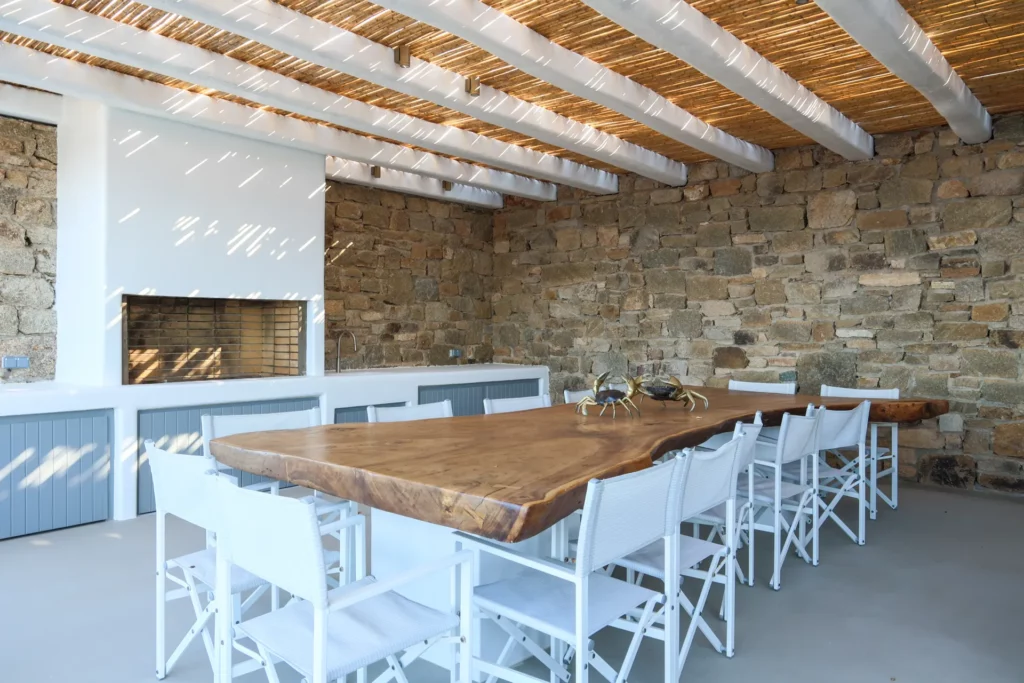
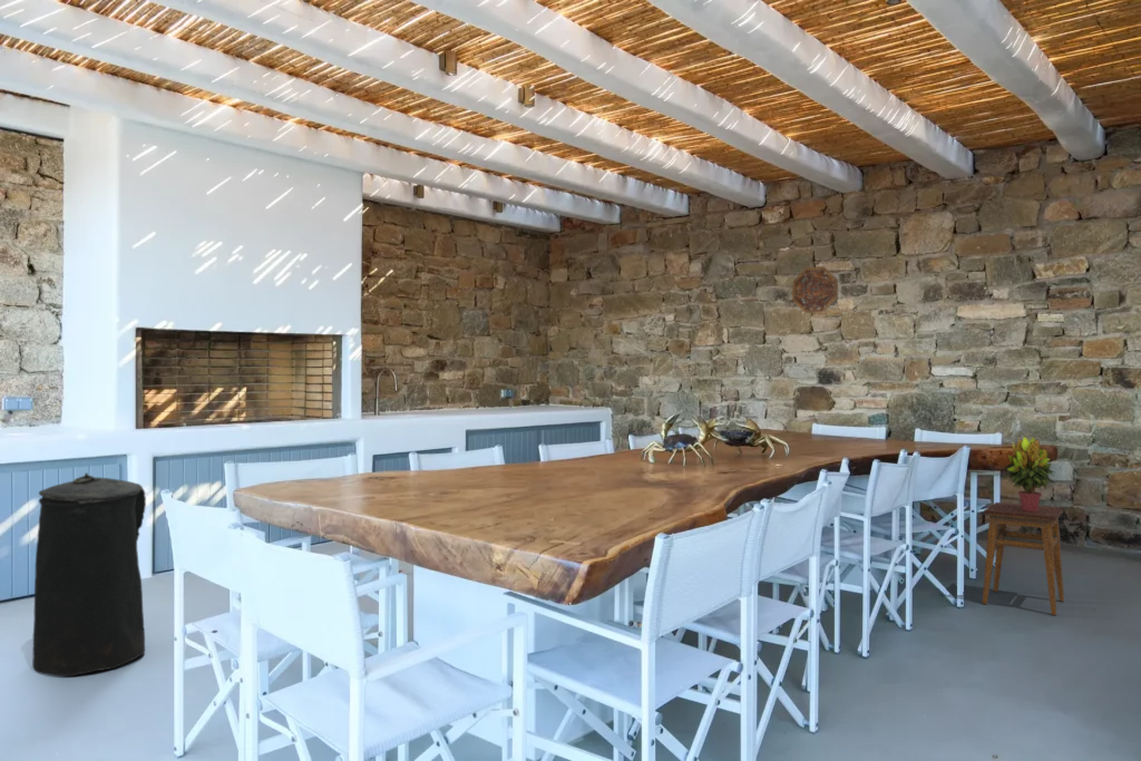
+ stool (1023, 547)
+ trash can (92, 563)
+ potted plant (1027, 472)
+ decorative platter (815, 290)
